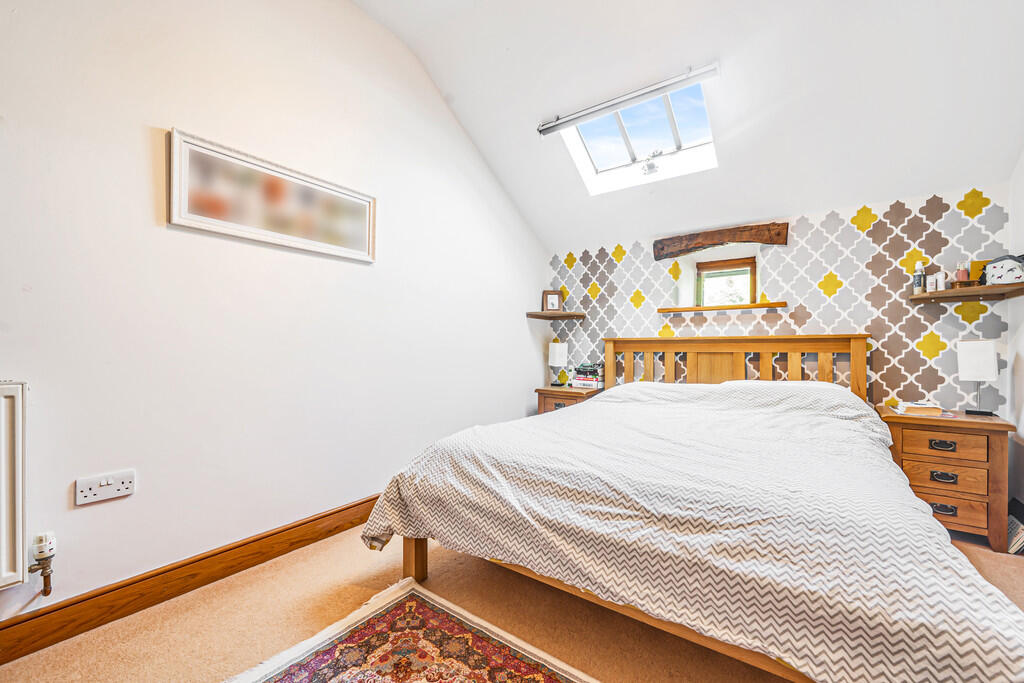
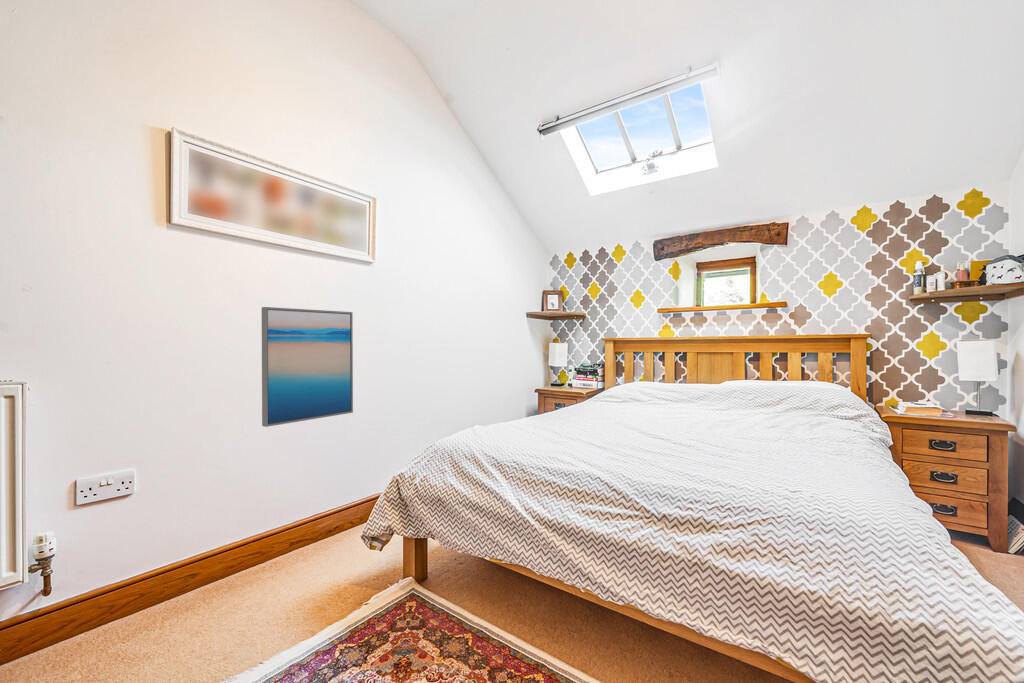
+ wall art (311, 364)
